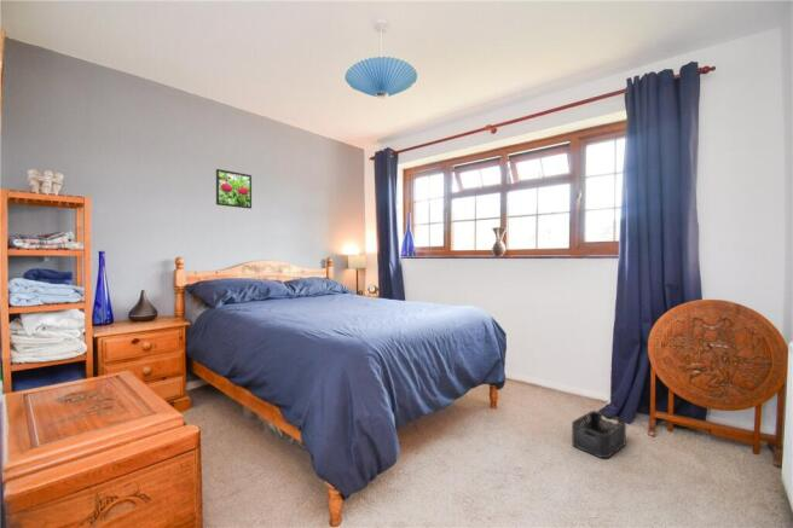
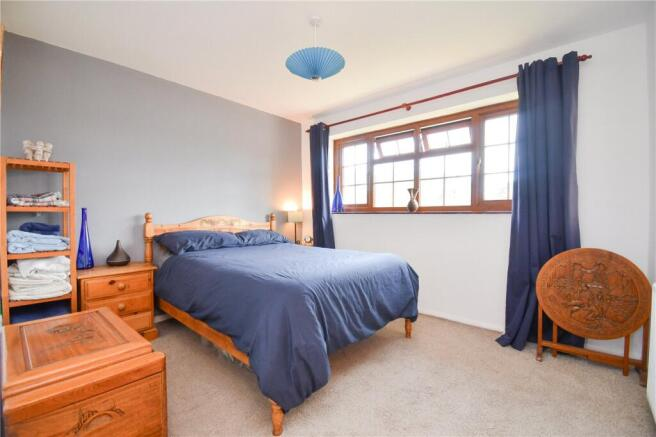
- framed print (233, 188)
- storage bin (598, 433)
